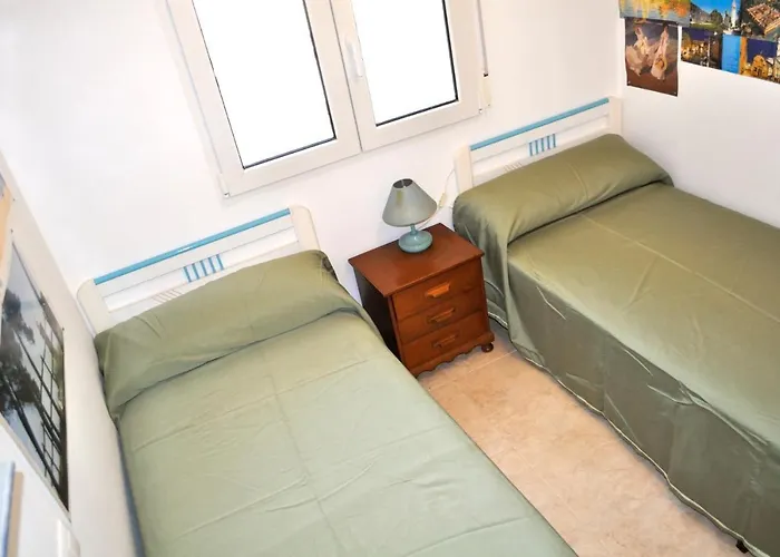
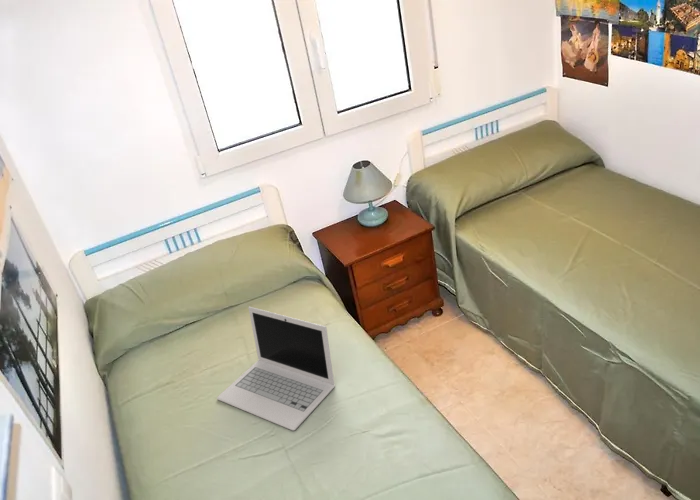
+ laptop (269, 364)
